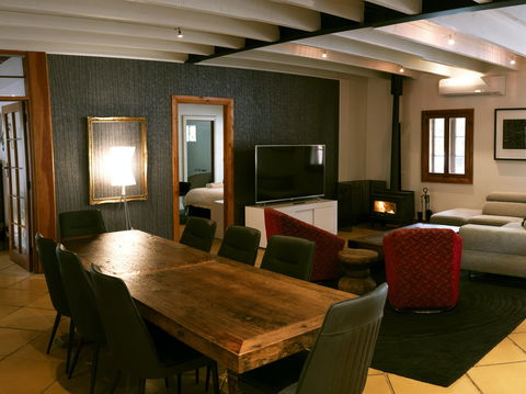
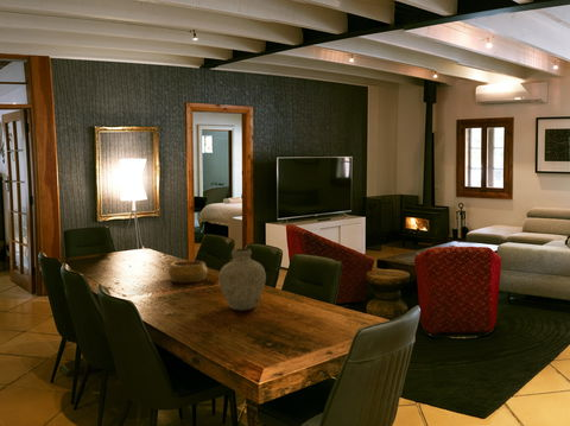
+ vase (242, 278)
+ decorative bowl (188, 271)
